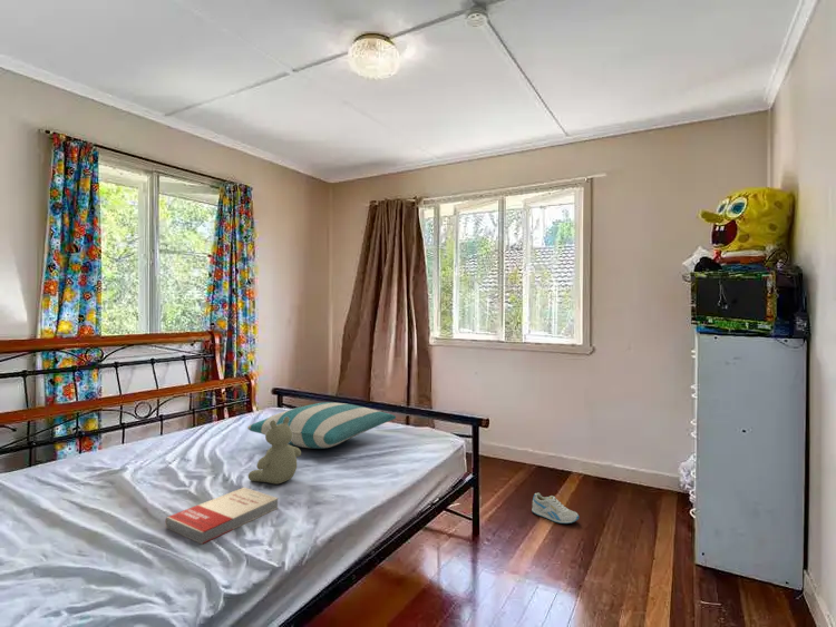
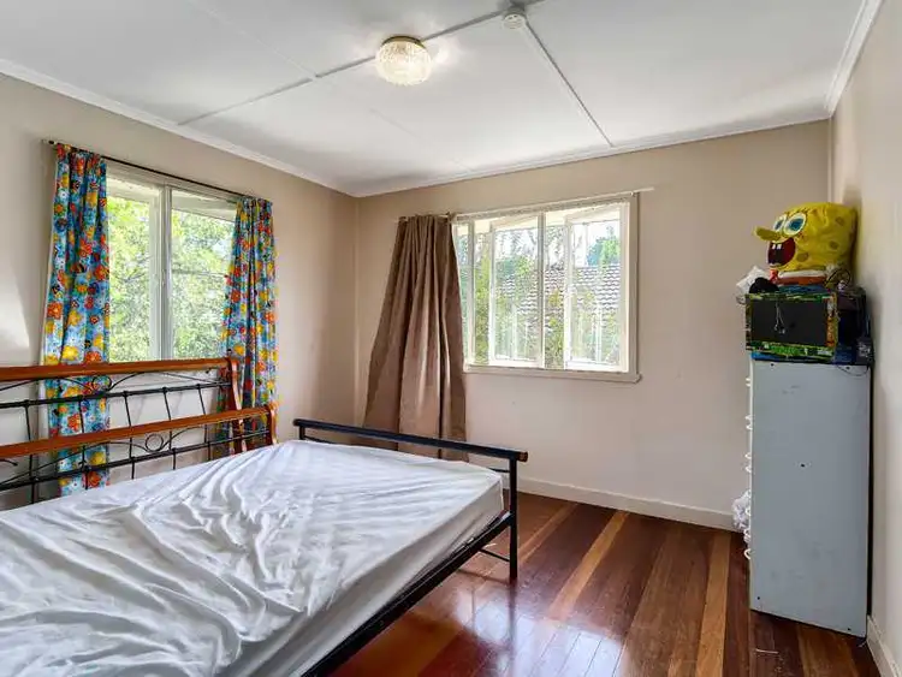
- stuffed bear (273, 449)
- book (224, 511)
- pillow (324, 423)
- sneaker (554, 507)
